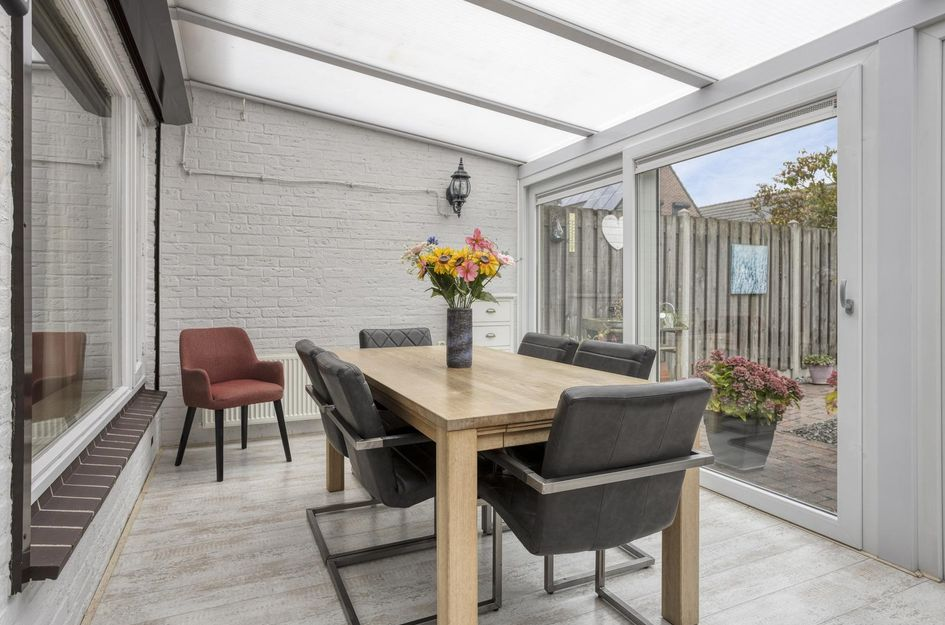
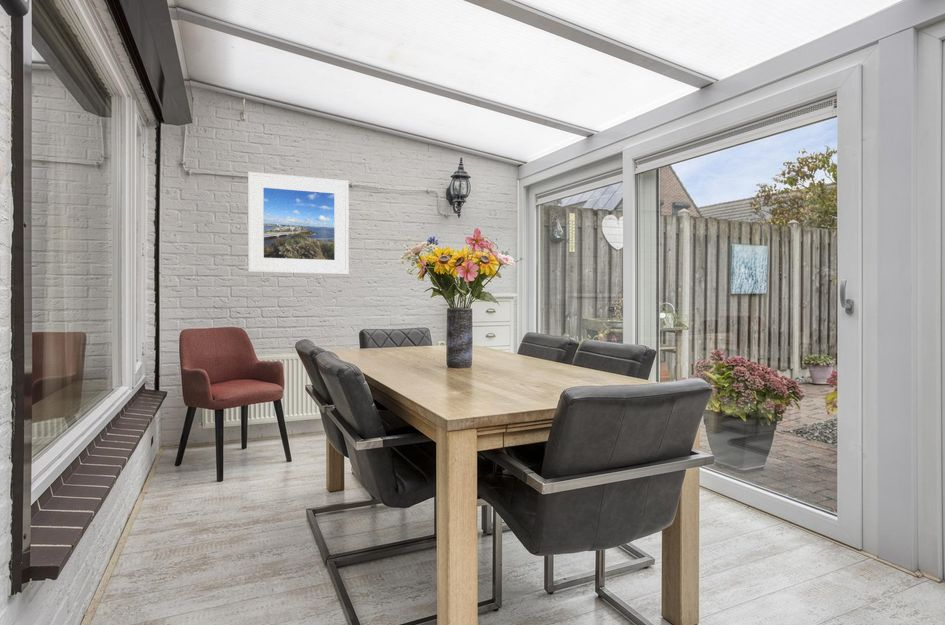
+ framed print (299, 224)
